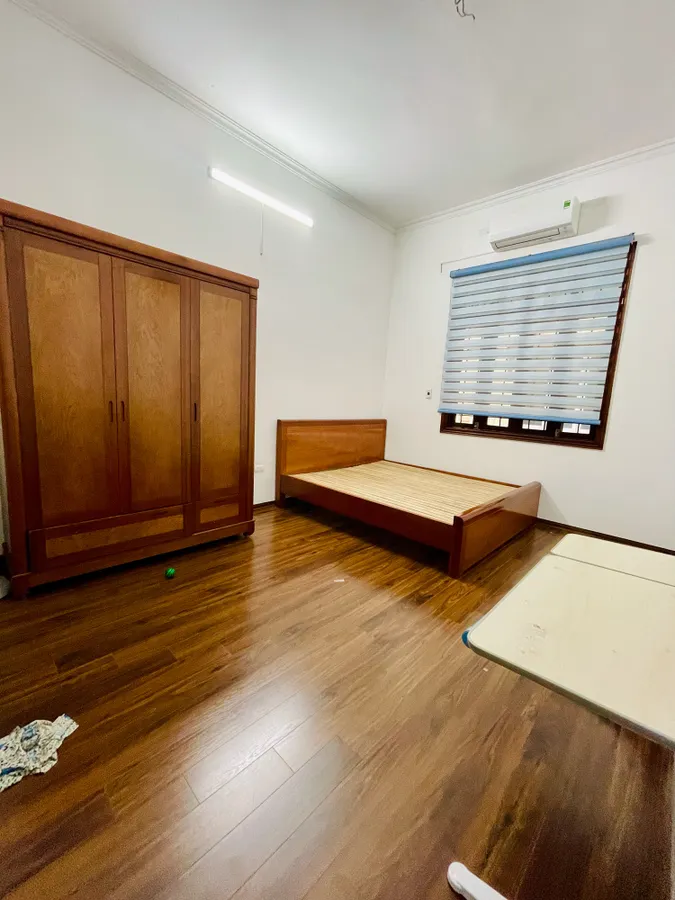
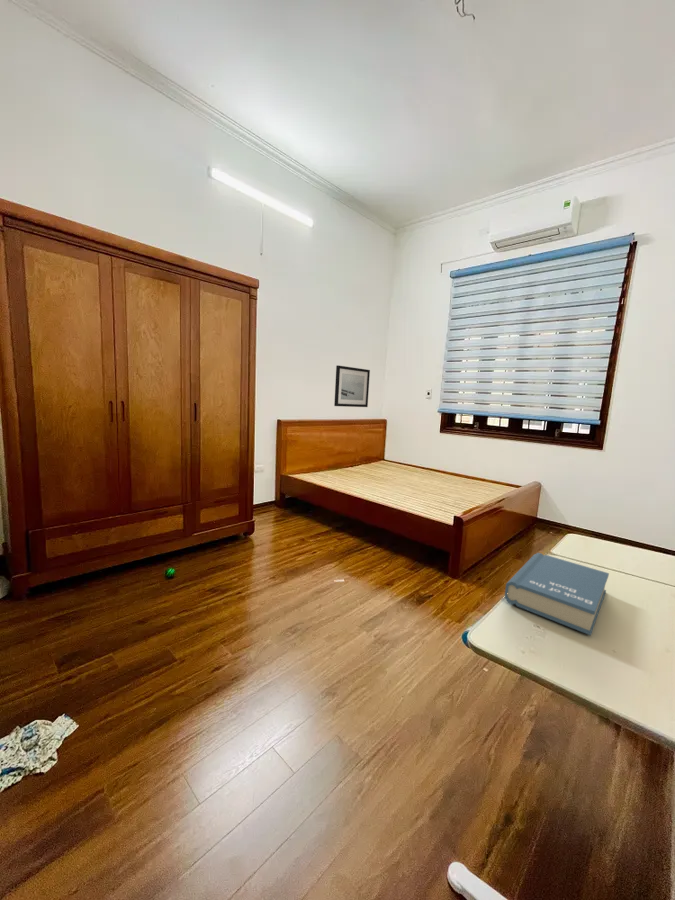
+ wall art (352, 387)
+ book (558, 586)
